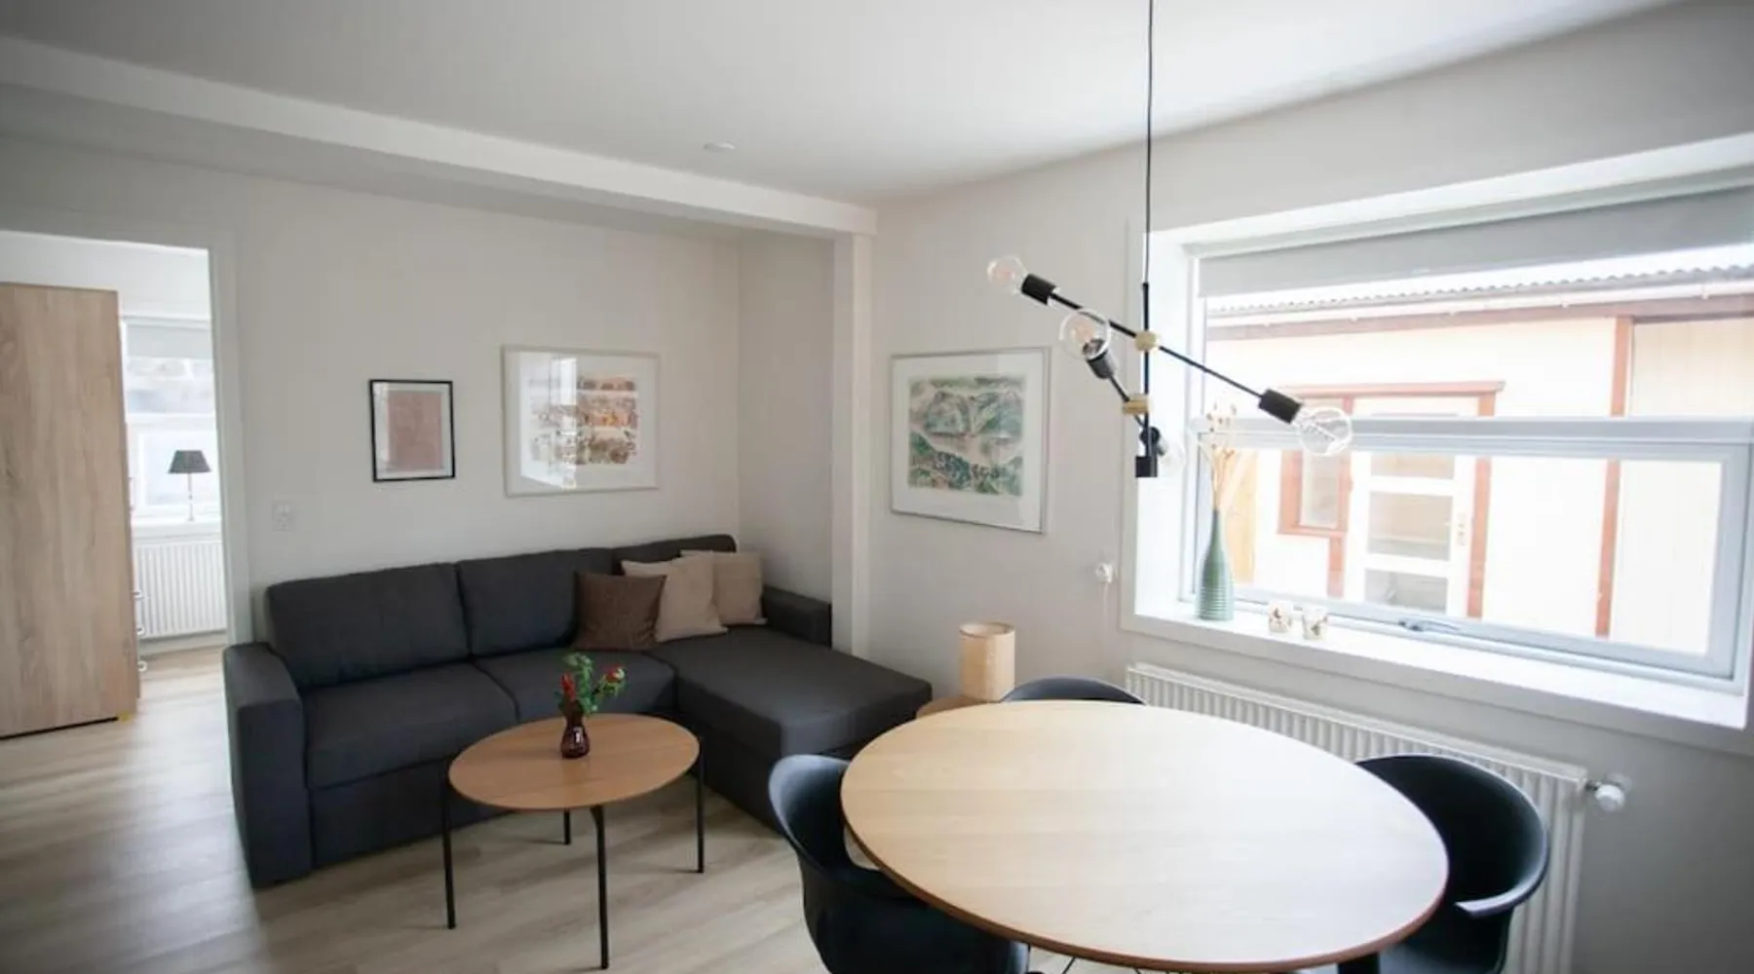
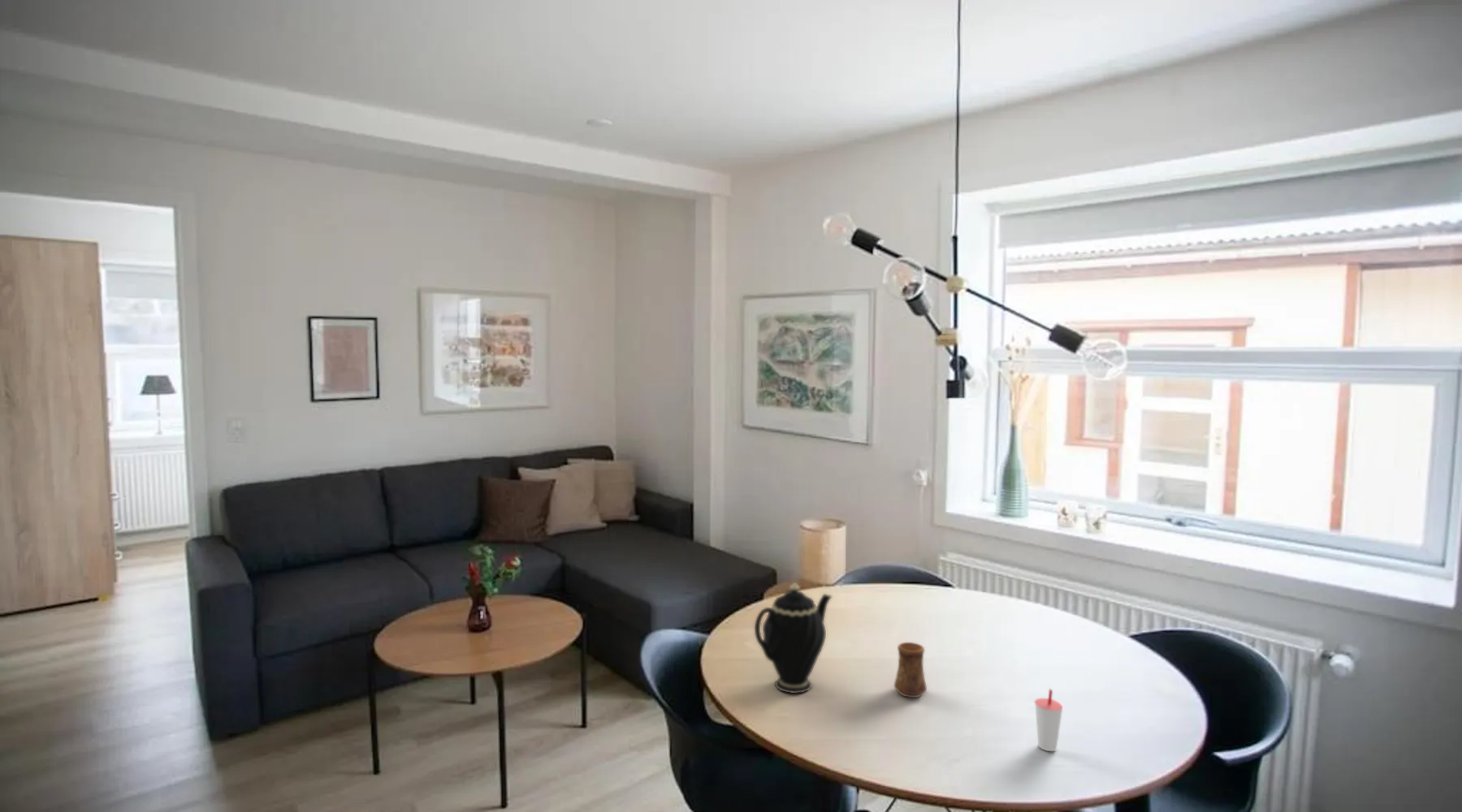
+ teapot (795, 633)
+ cup (1048, 718)
+ cup (911, 669)
